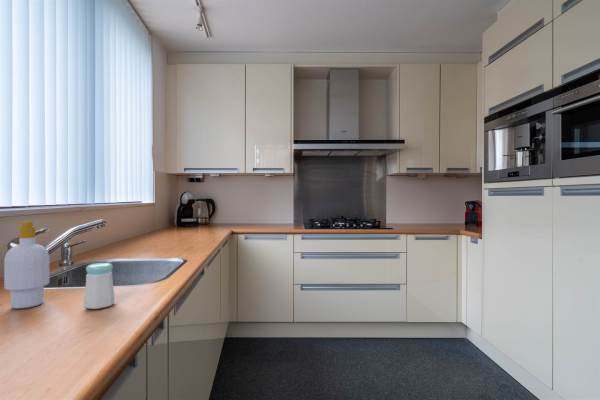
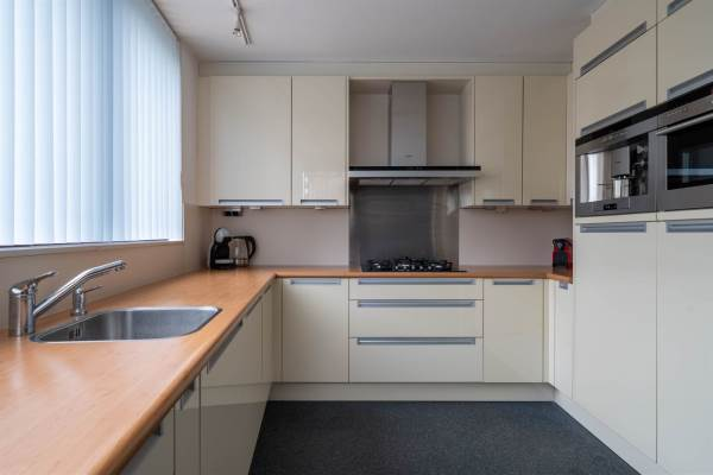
- soap bottle (27, 263)
- salt shaker (99, 284)
